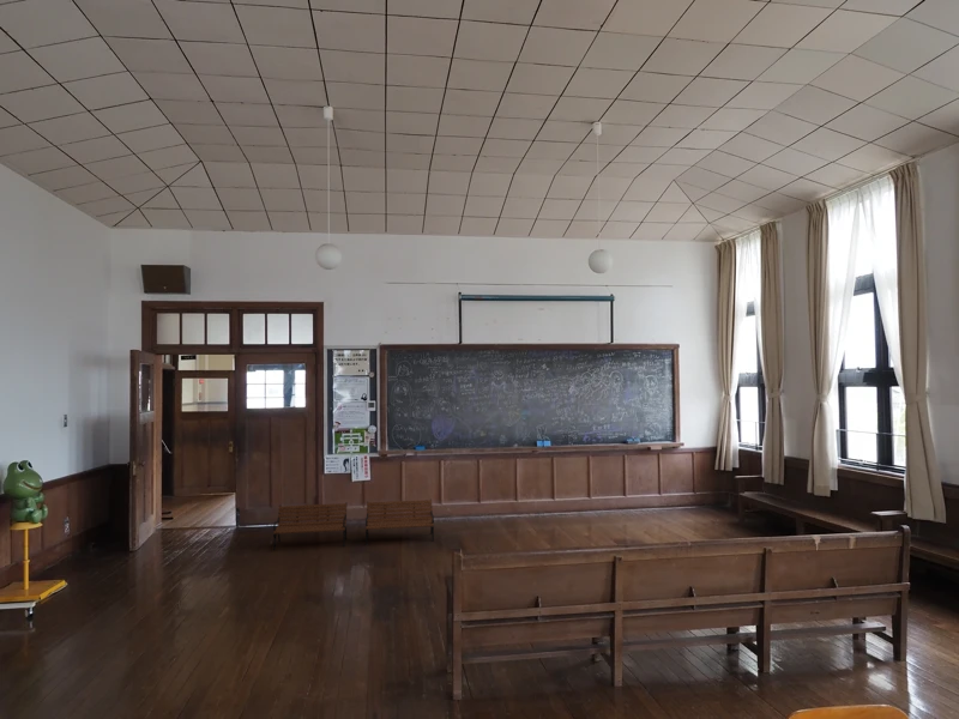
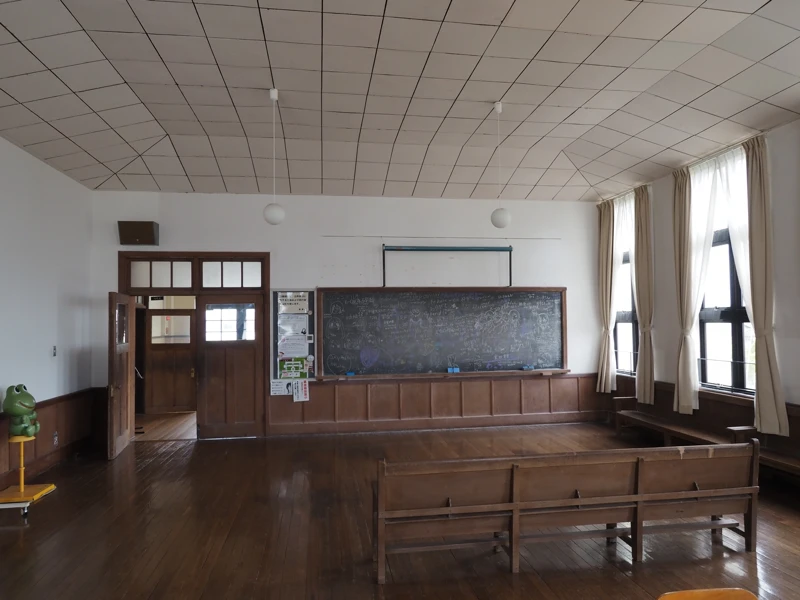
- bench (366, 522)
